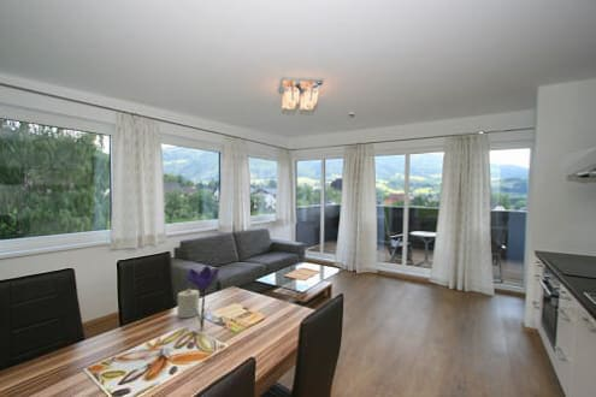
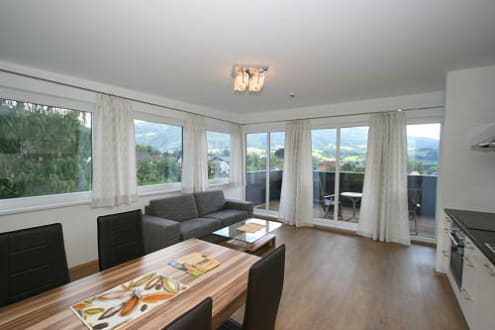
- flower (203, 298)
- candle (188, 301)
